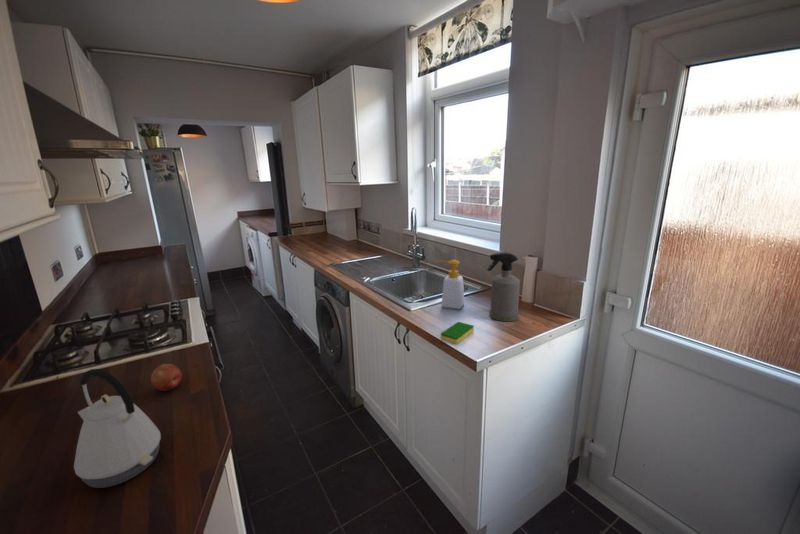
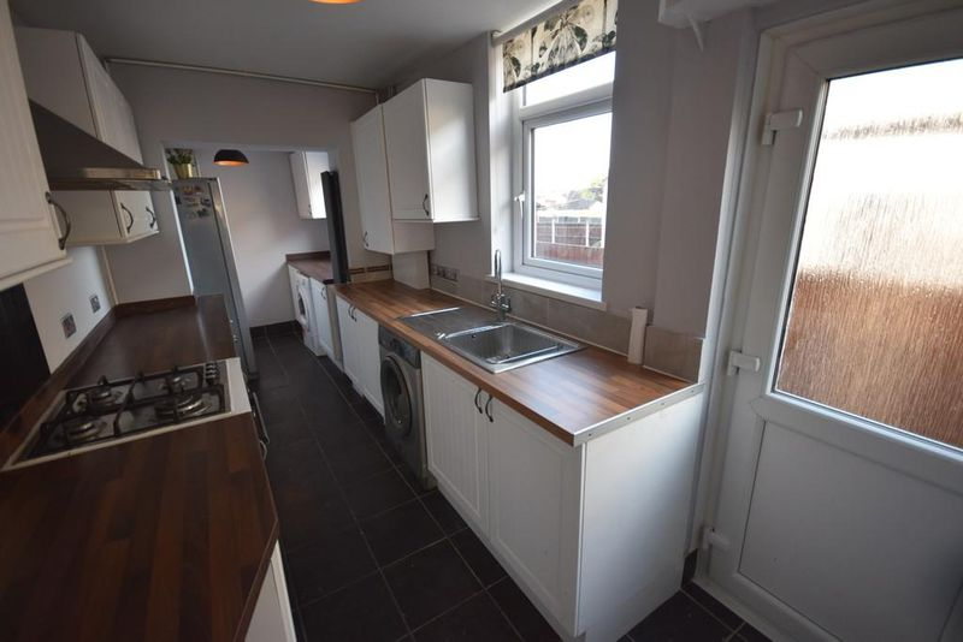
- apple (167, 377)
- spray bottle (503, 285)
- kettle (109, 418)
- dish sponge (457, 332)
- soap bottle (448, 282)
